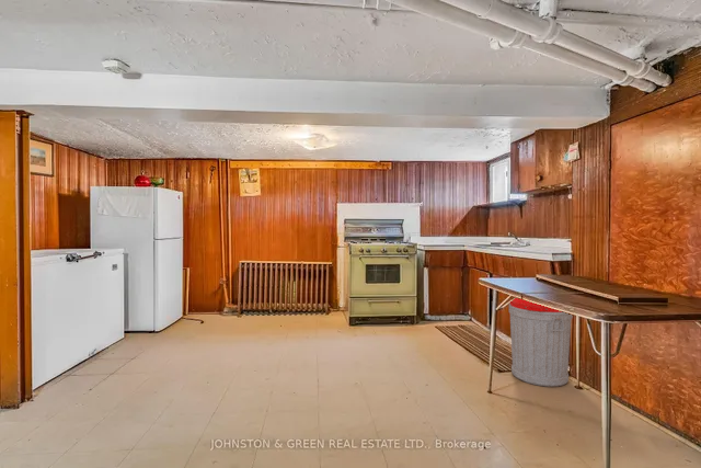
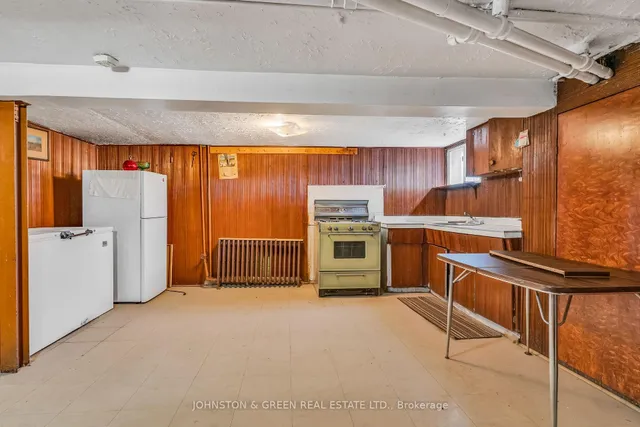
- trash can (539, 334)
